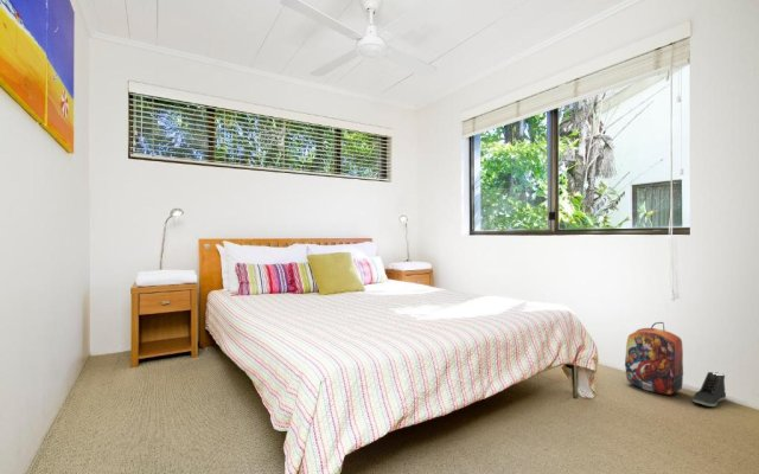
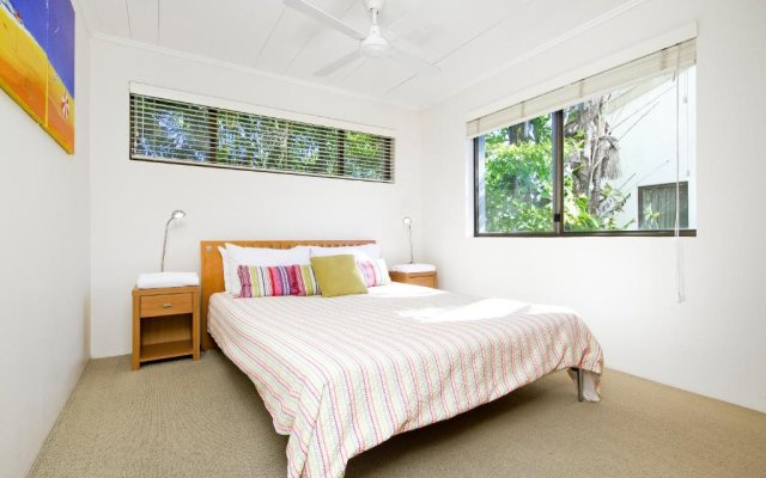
- sneaker (708, 387)
- backpack (653, 356)
